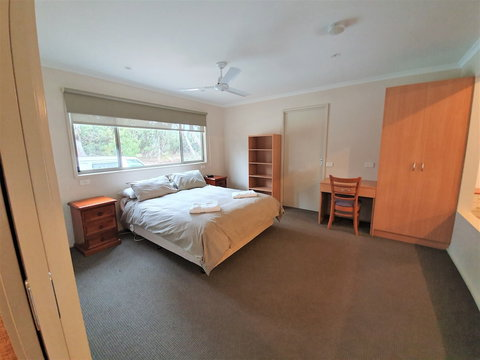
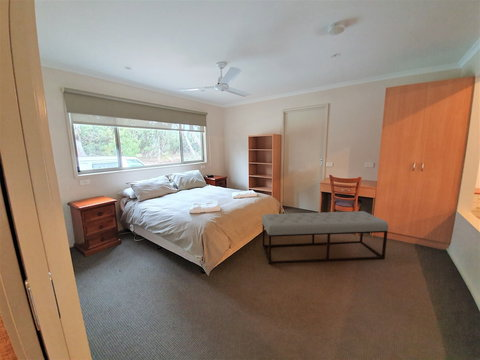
+ bench (320, 234)
